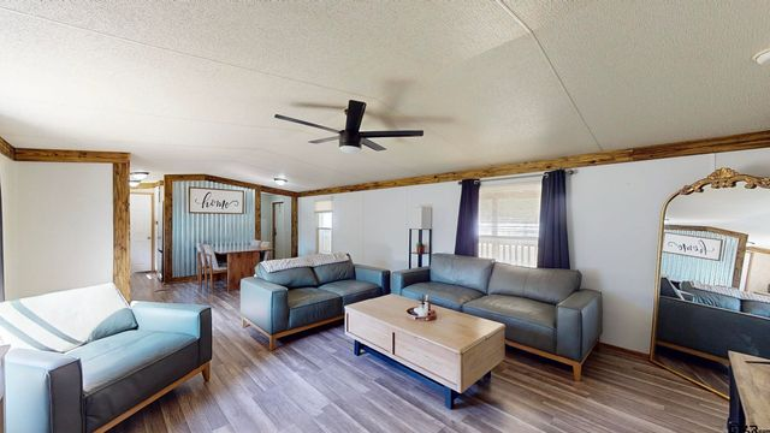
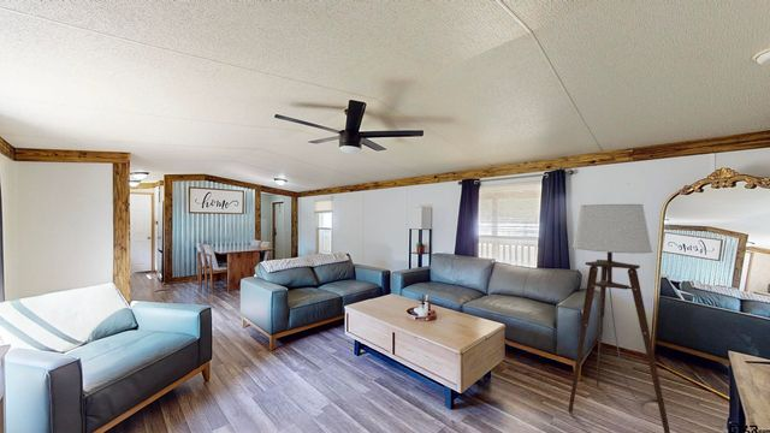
+ floor lamp (611, 306)
